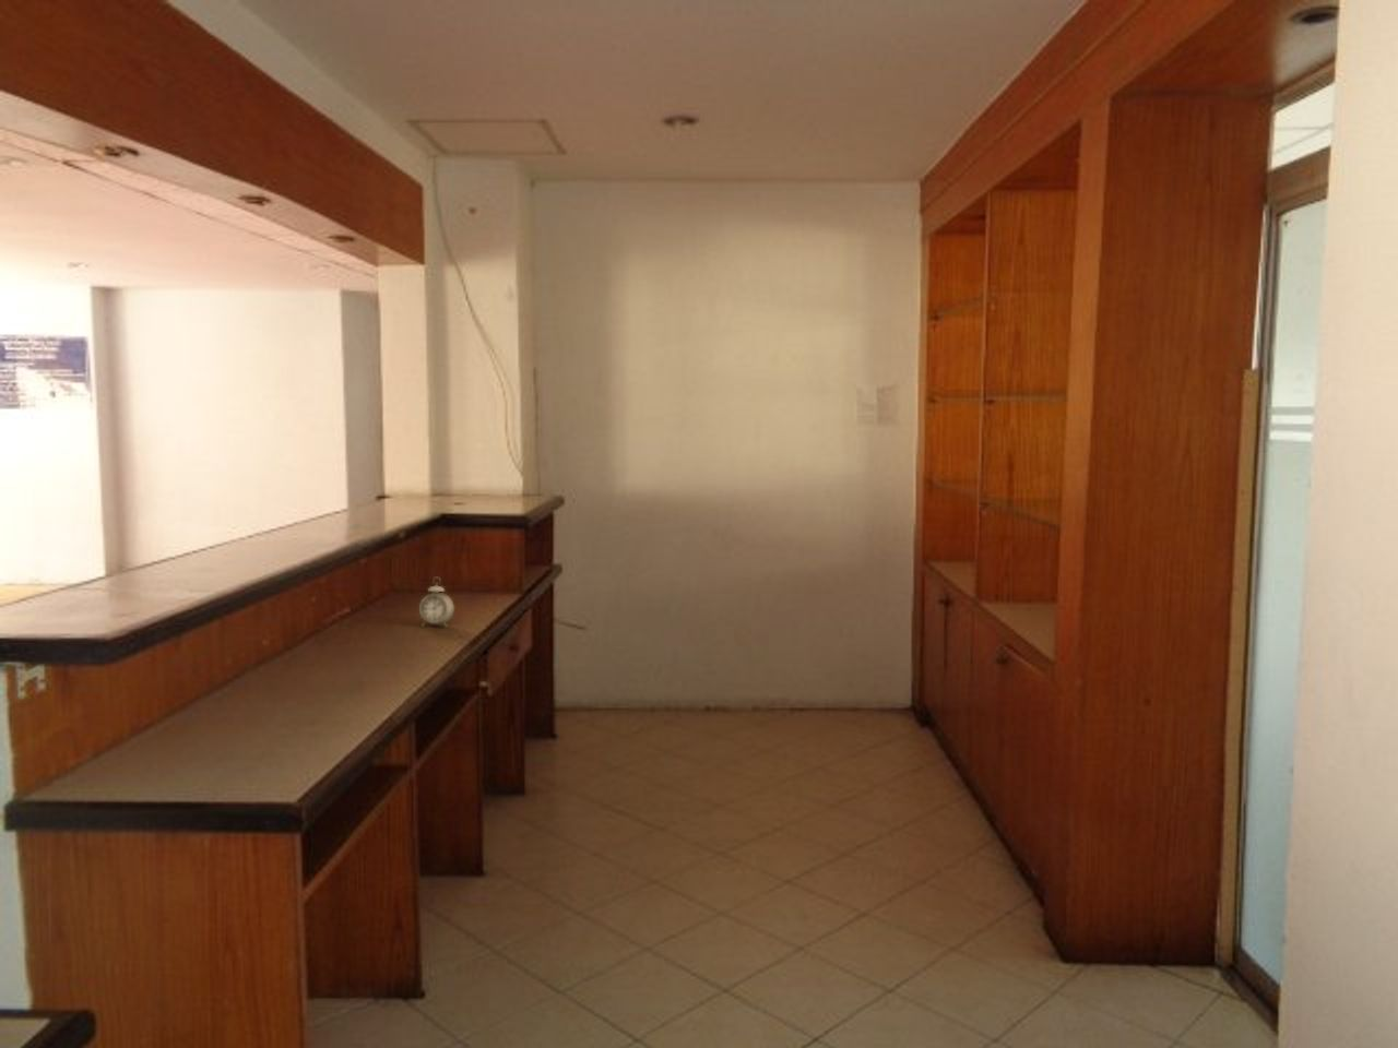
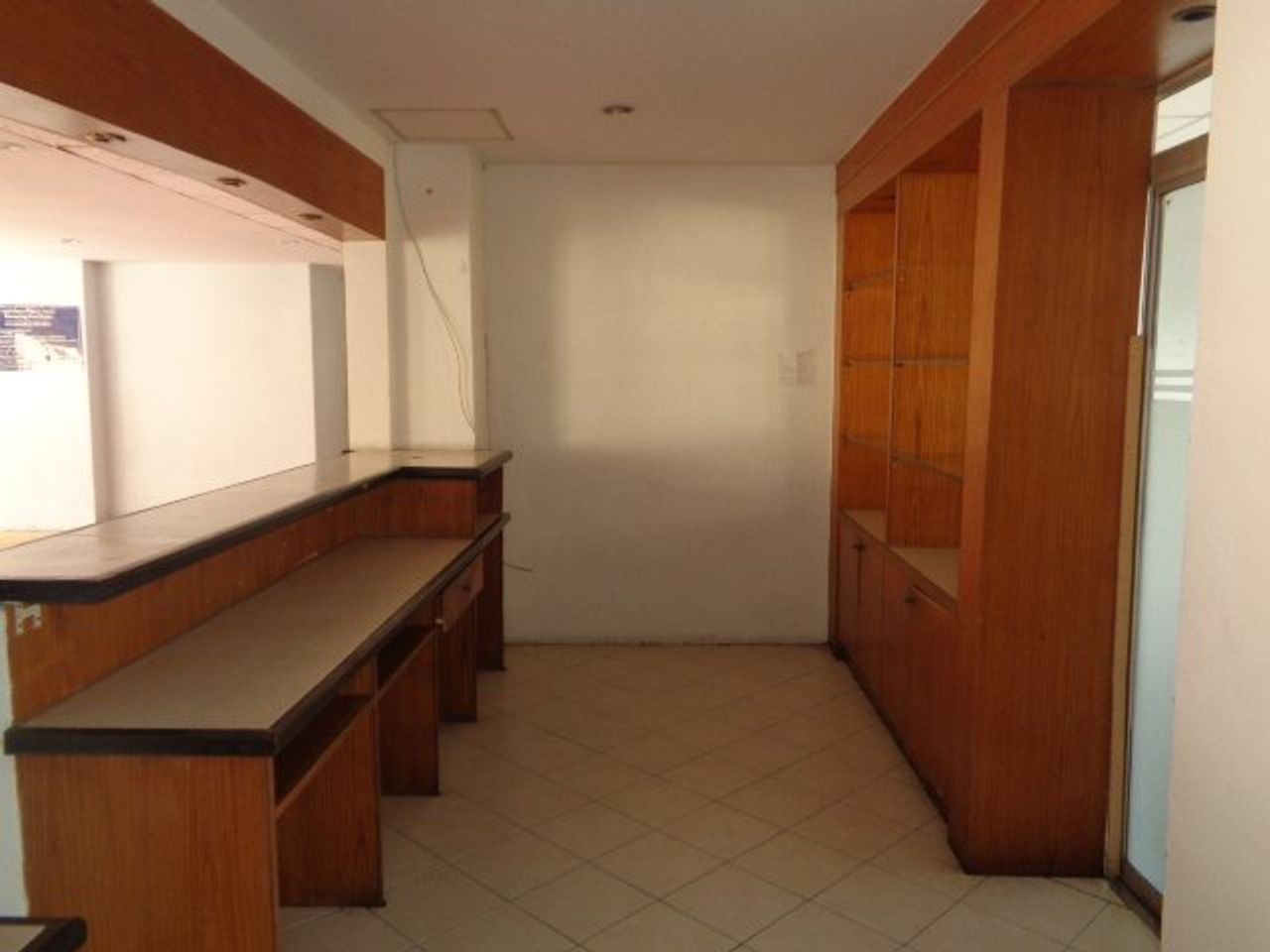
- alarm clock (436, 601)
